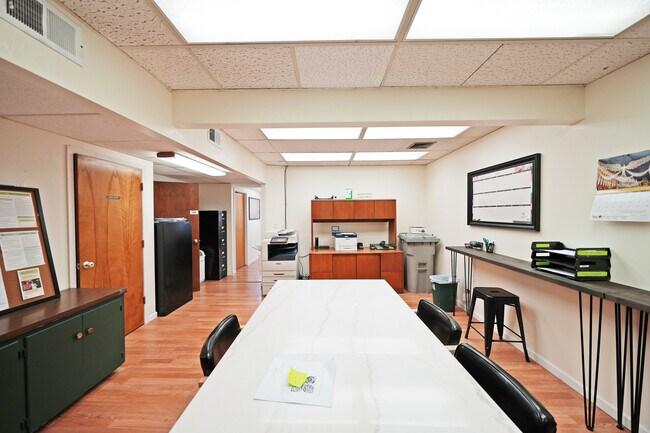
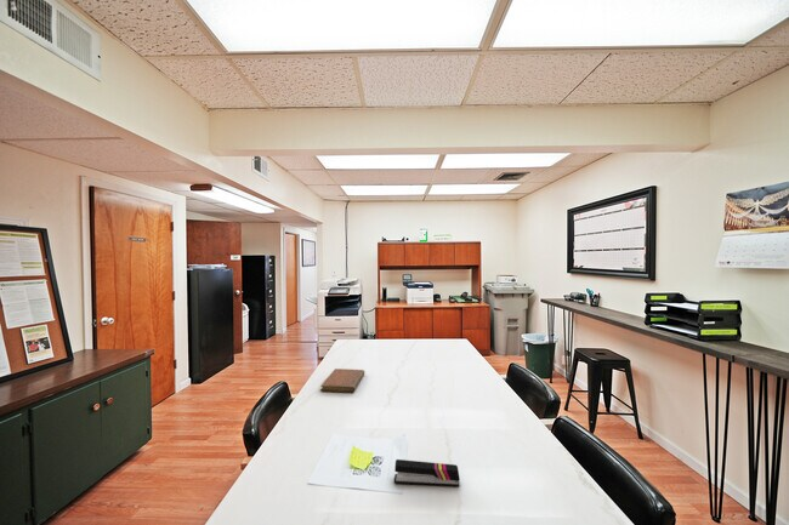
+ notebook (344, 380)
+ stapler (426, 472)
